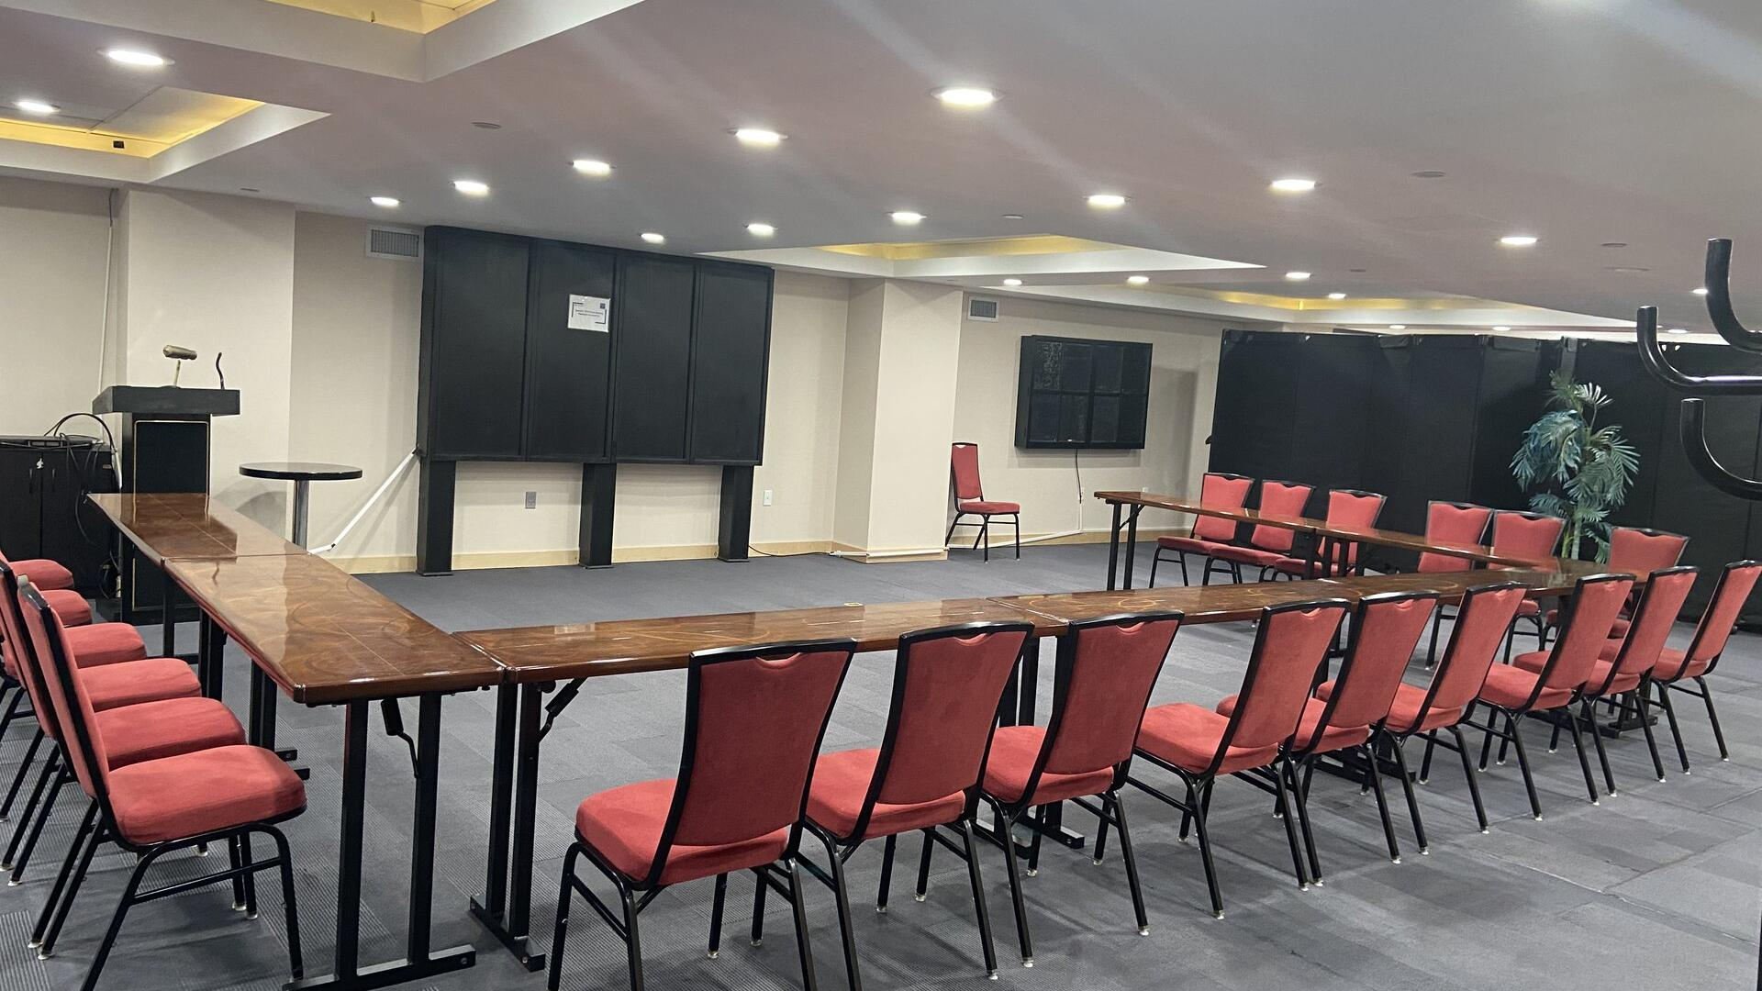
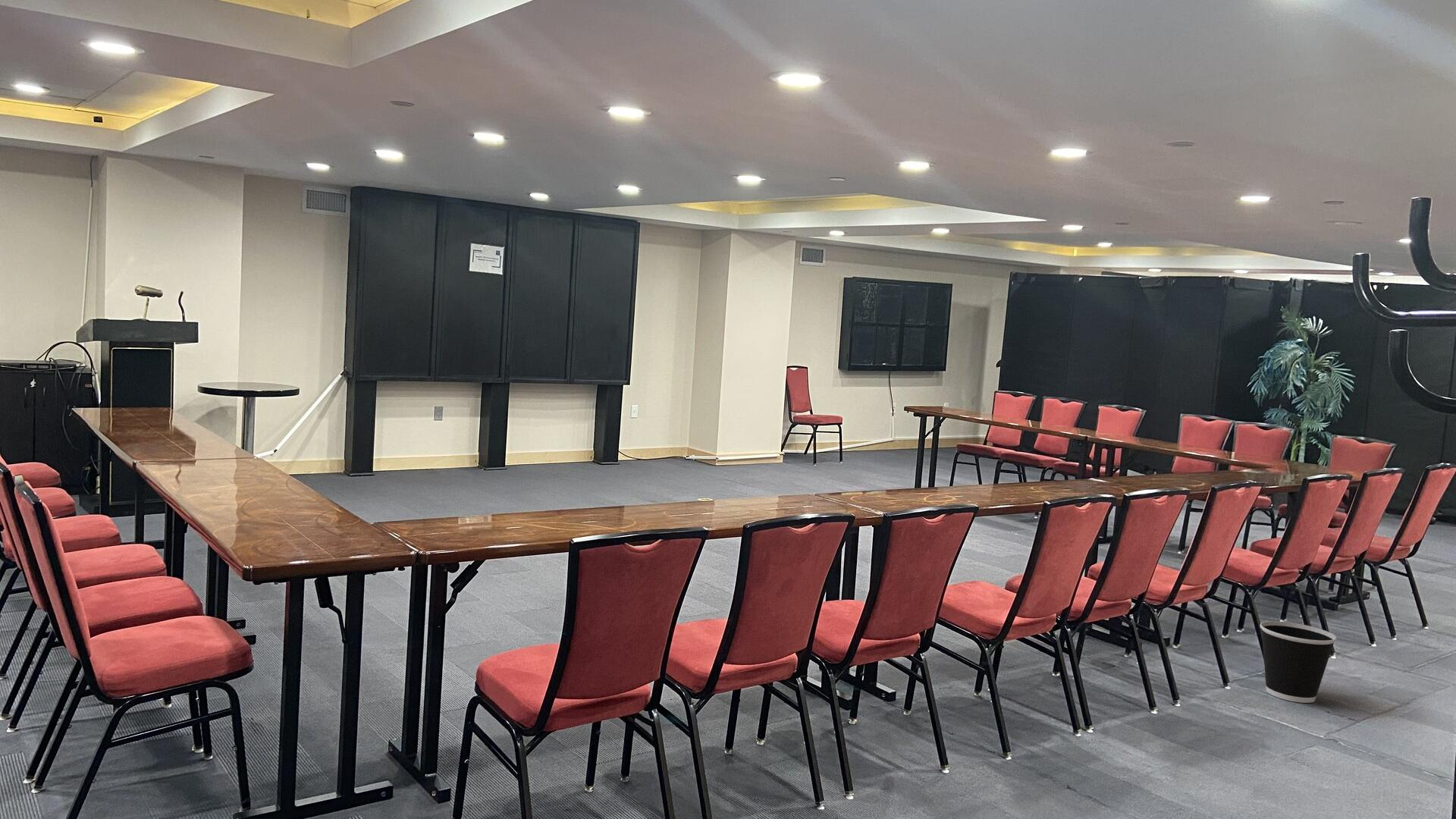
+ wastebasket (1294, 663)
